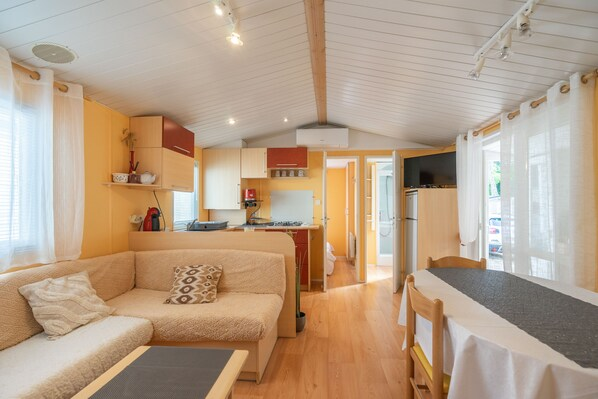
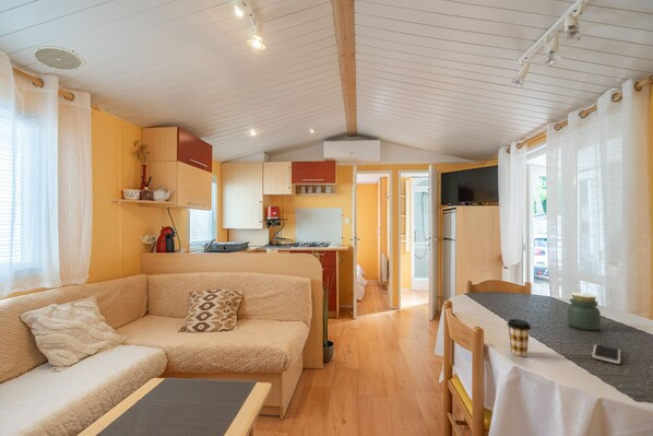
+ jar (583, 310)
+ coffee cup (519, 337)
+ smartphone (606, 353)
